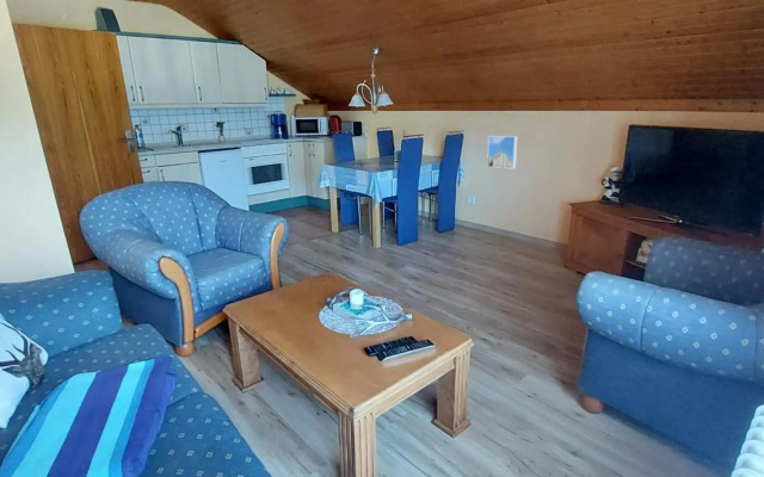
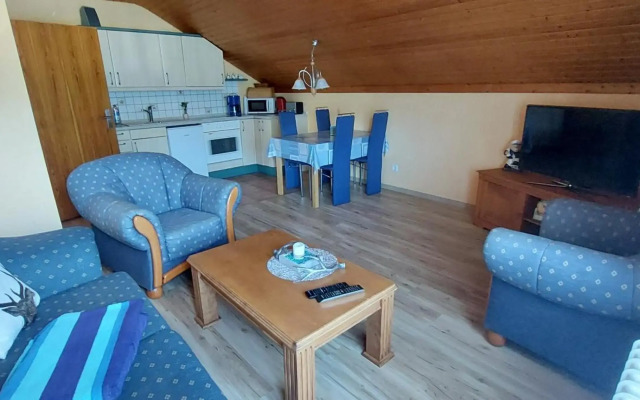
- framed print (501, 151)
